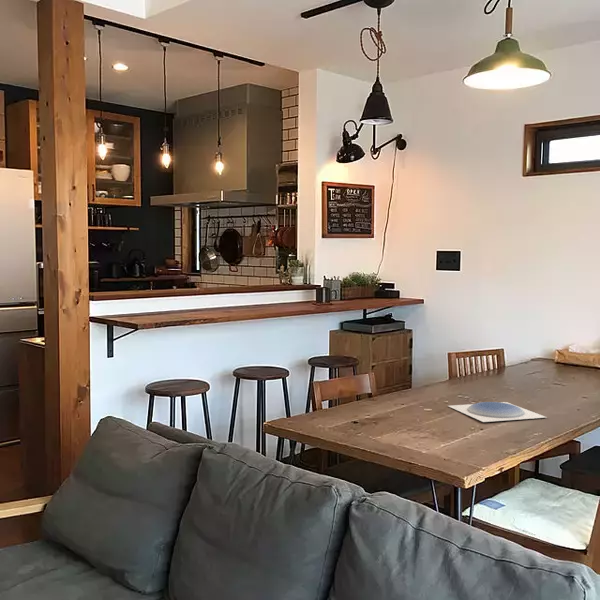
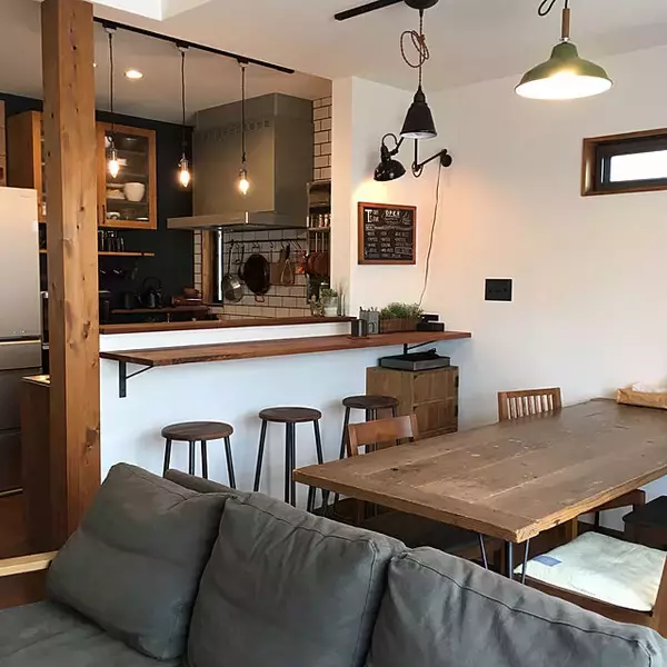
- plate (495, 408)
